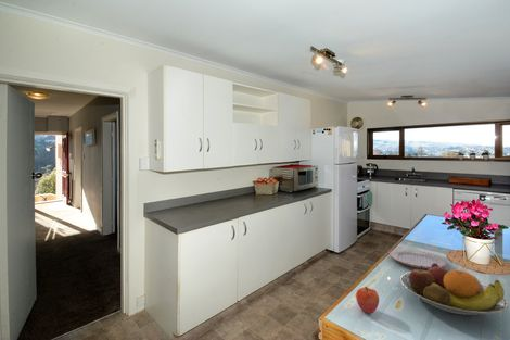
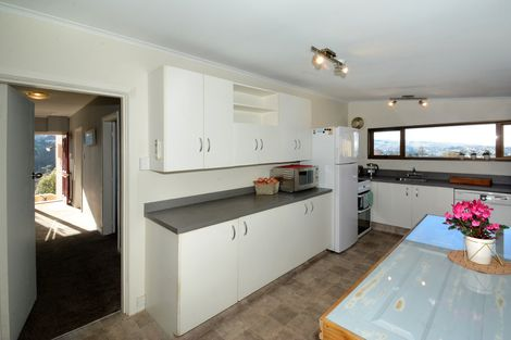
- plate (417, 260)
- fruit bowl (448, 285)
- apple (367, 298)
